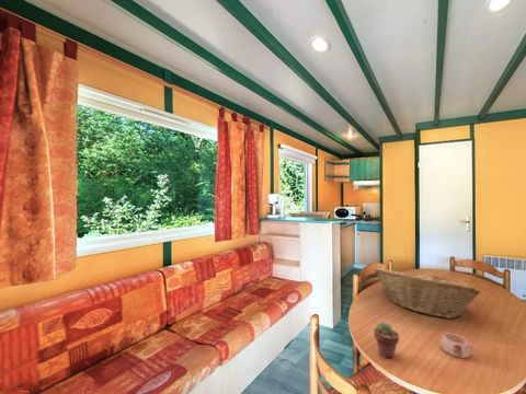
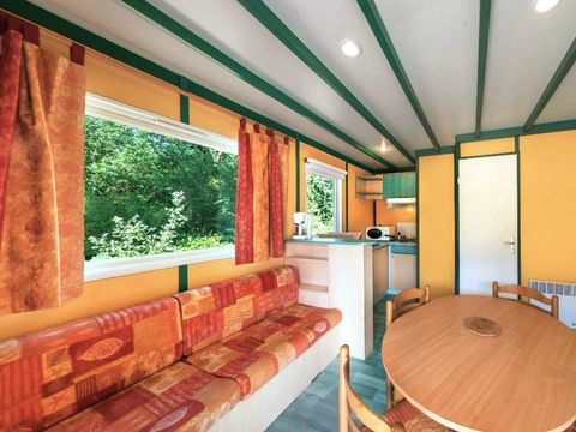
- mug (459, 346)
- potted succulent (386, 338)
- fruit basket (421, 286)
